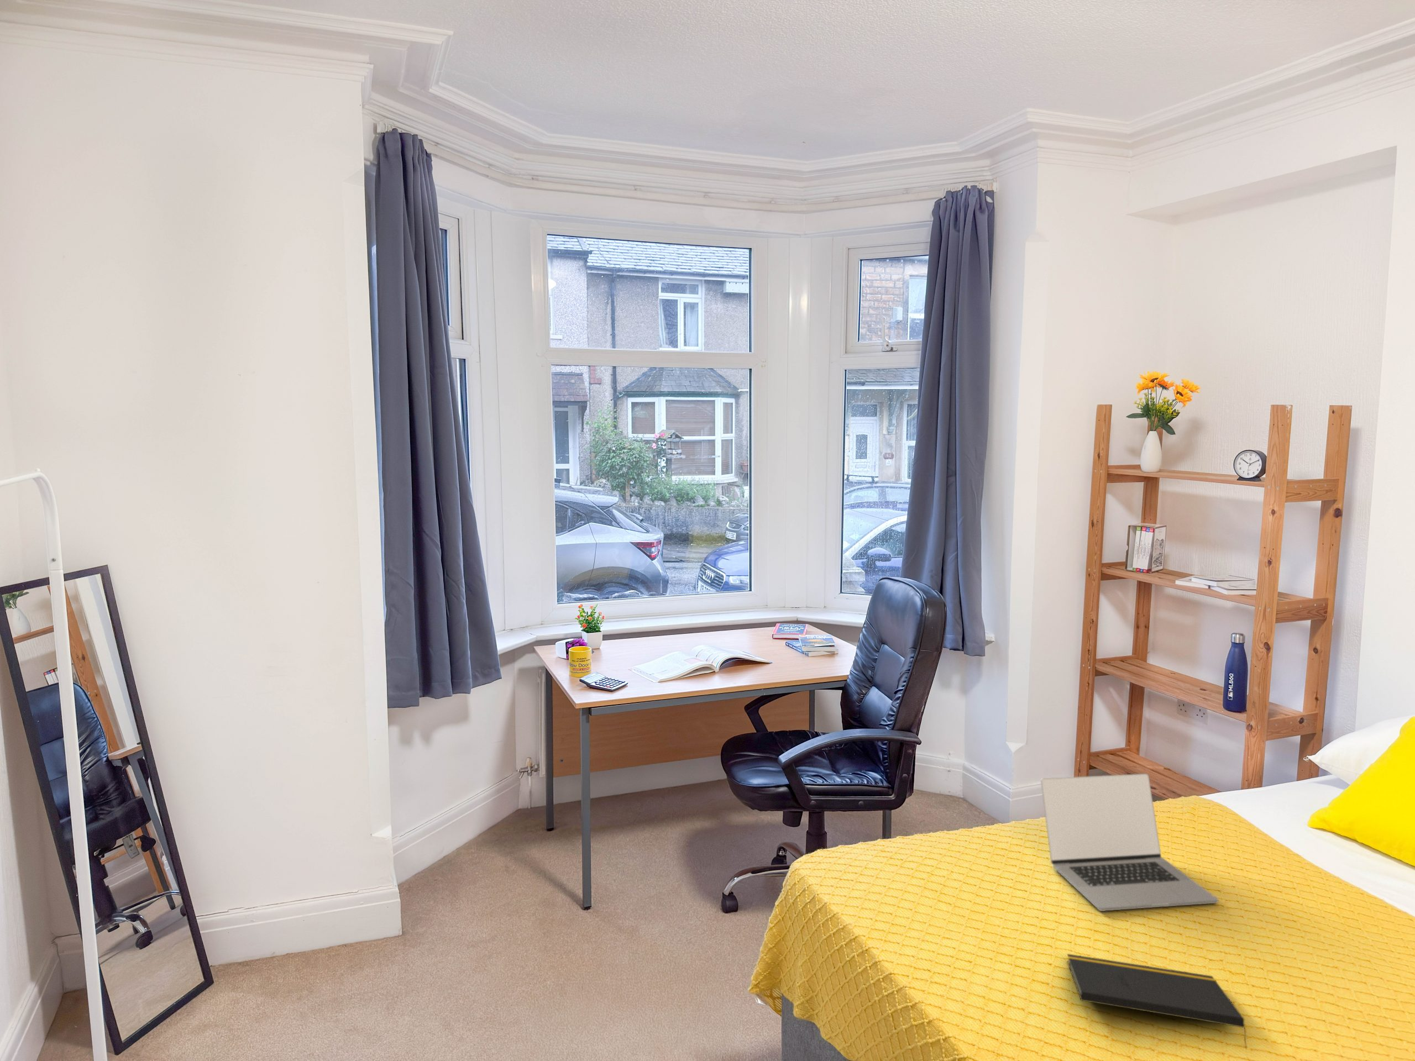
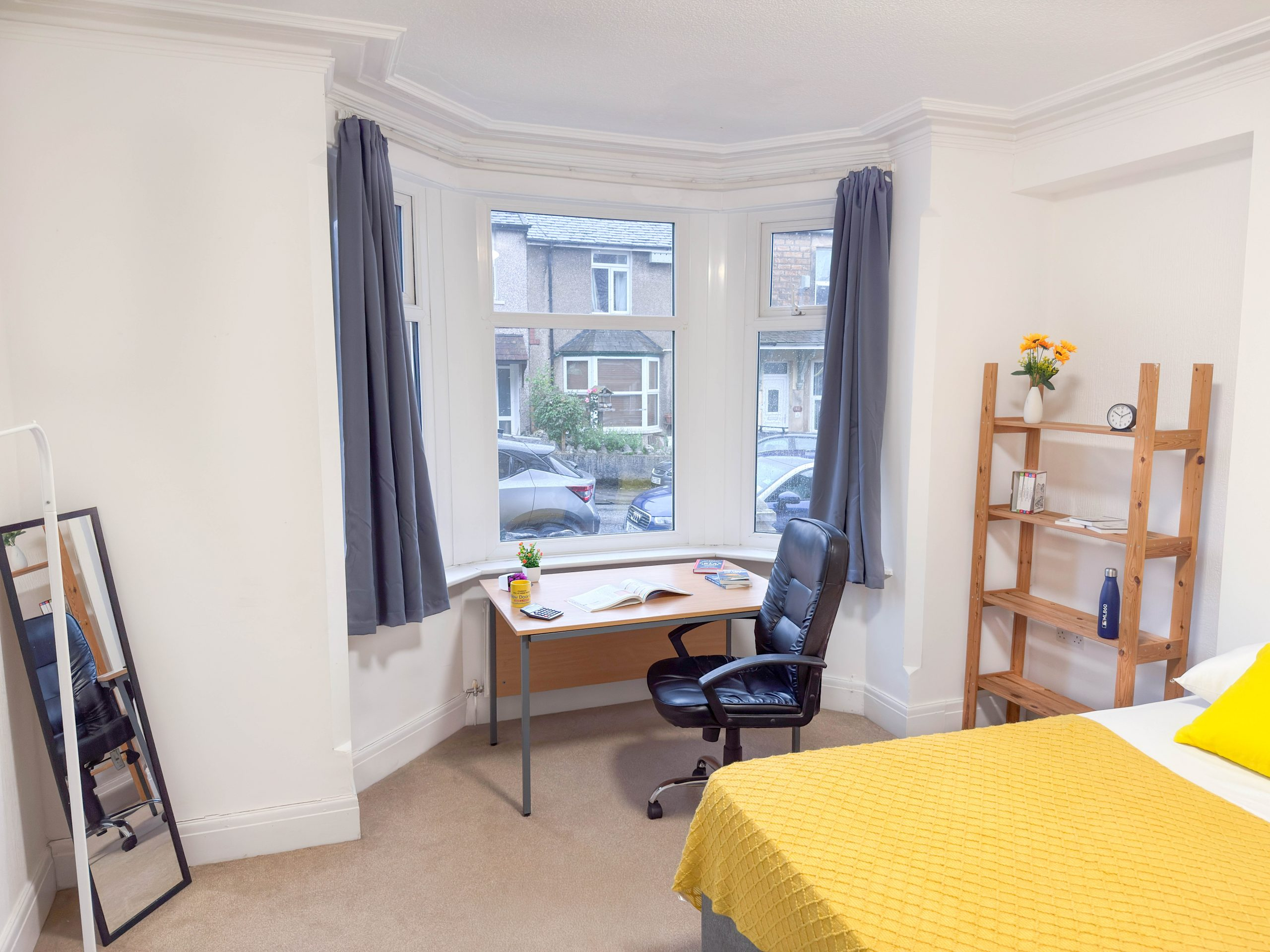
- laptop (1125, 838)
- notepad (1149, 989)
